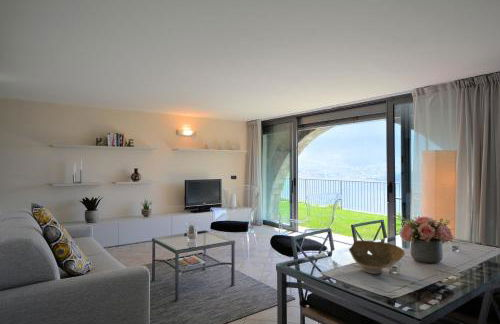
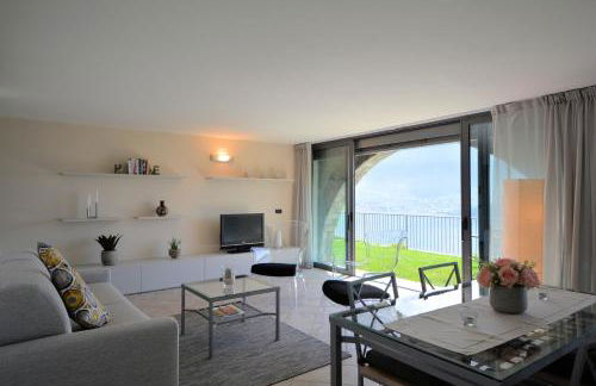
- bowl (378, 257)
